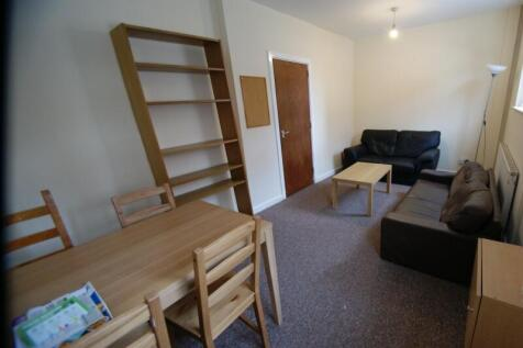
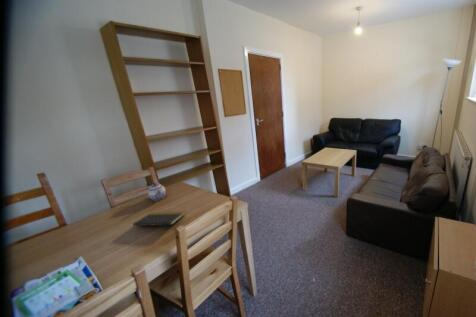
+ notepad (160, 218)
+ teapot (156, 190)
